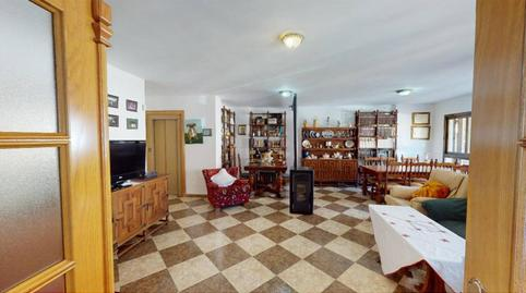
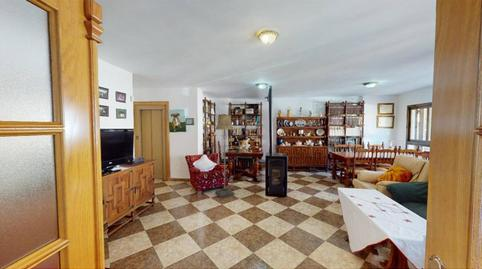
+ floor lamp (224, 155)
